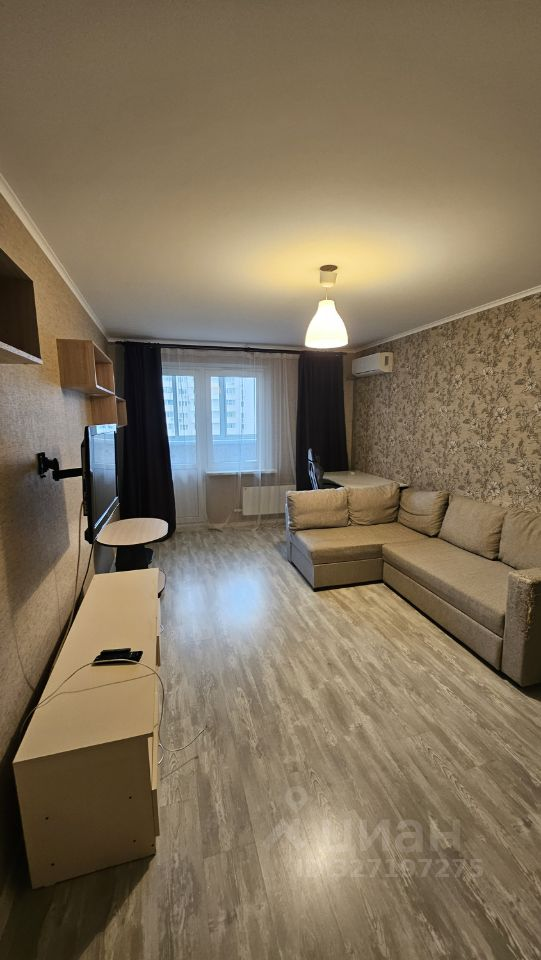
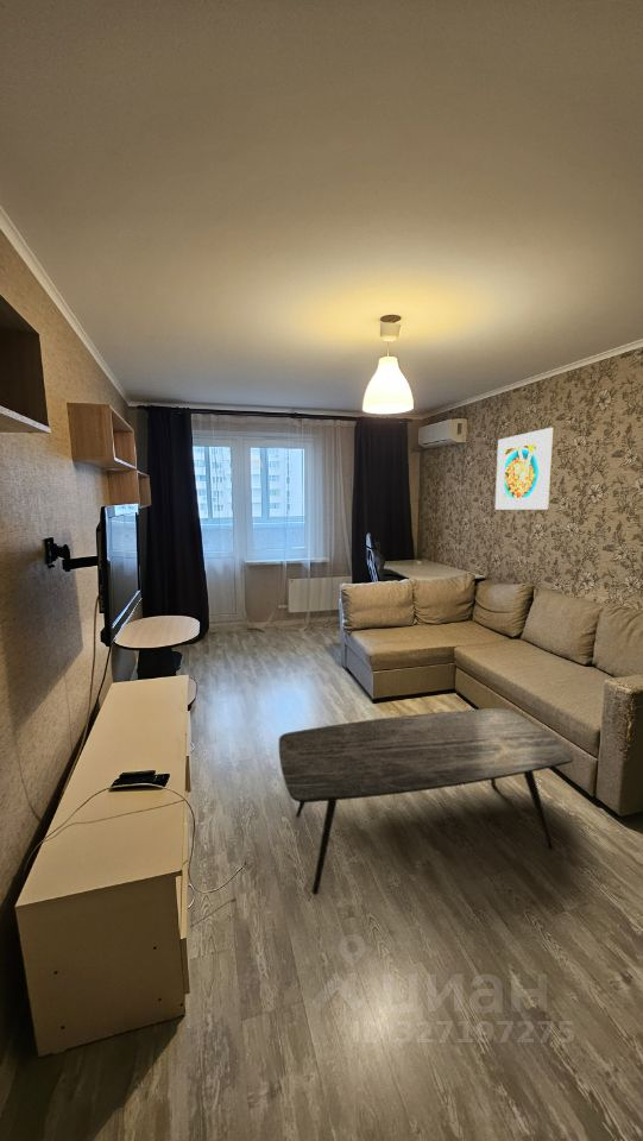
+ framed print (521, 472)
+ coffee table (418, 788)
